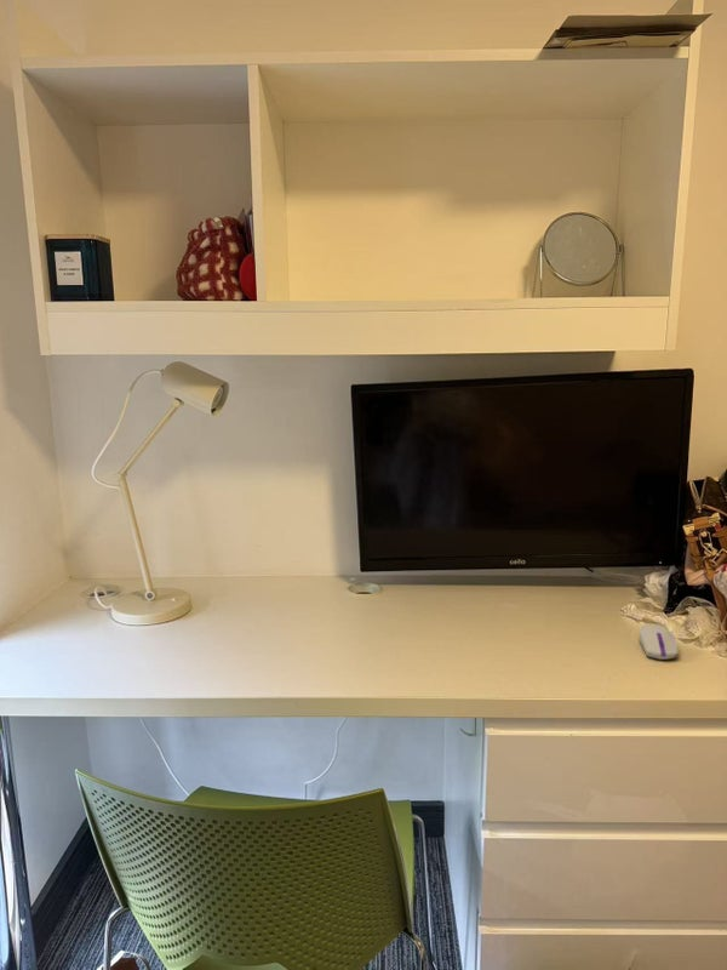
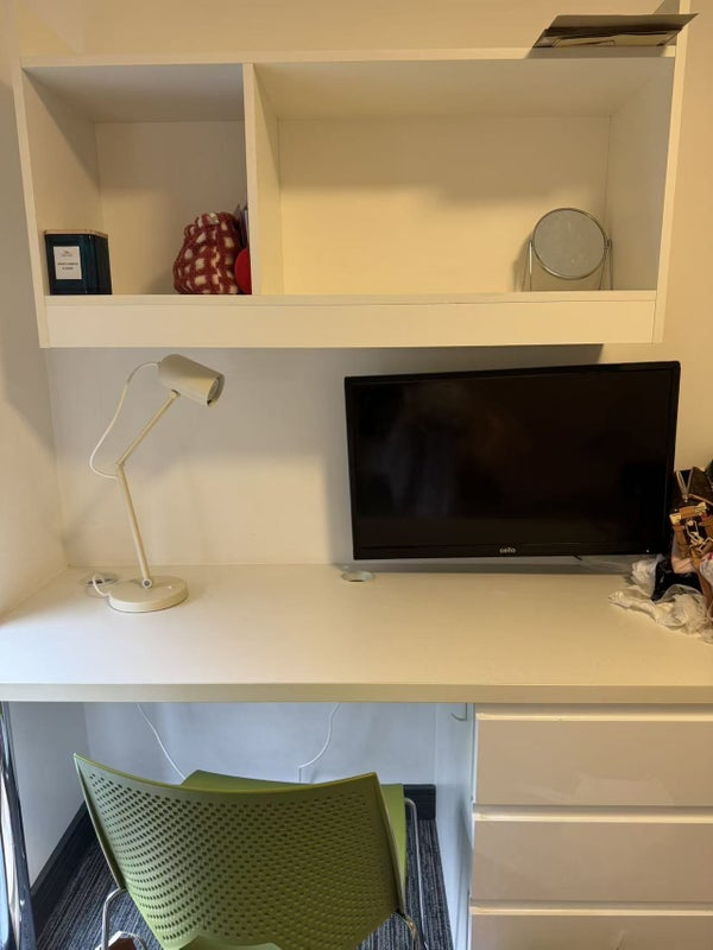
- computer mouse (657, 638)
